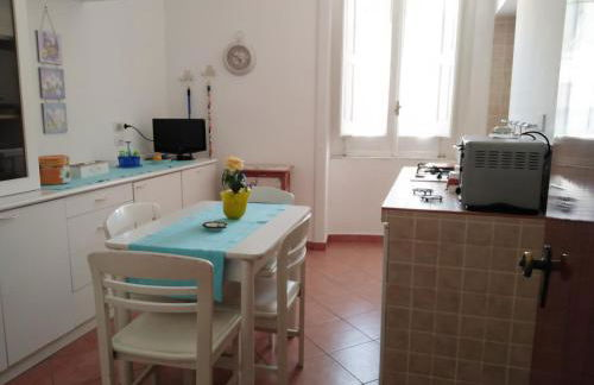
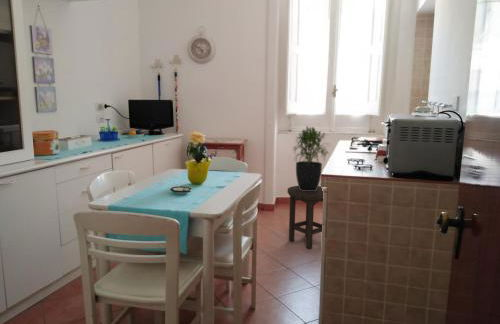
+ stool (309, 216)
+ potted plant (311, 157)
